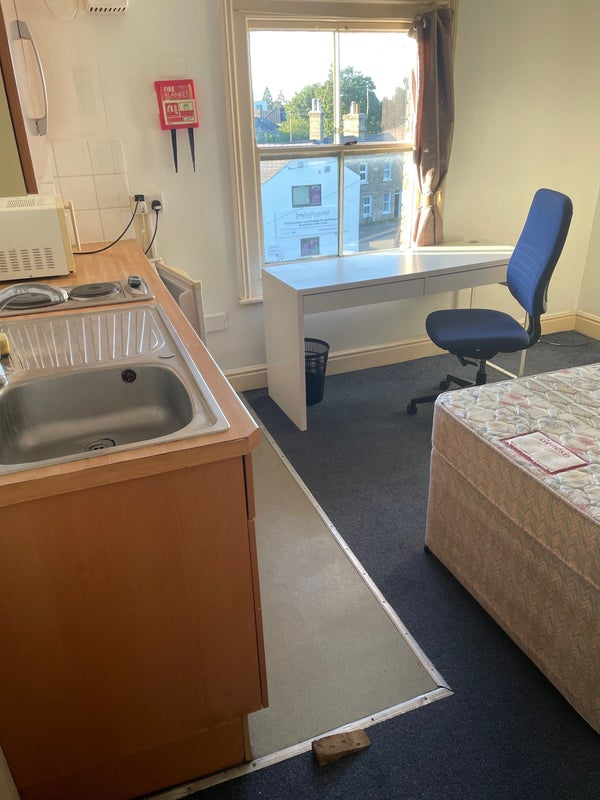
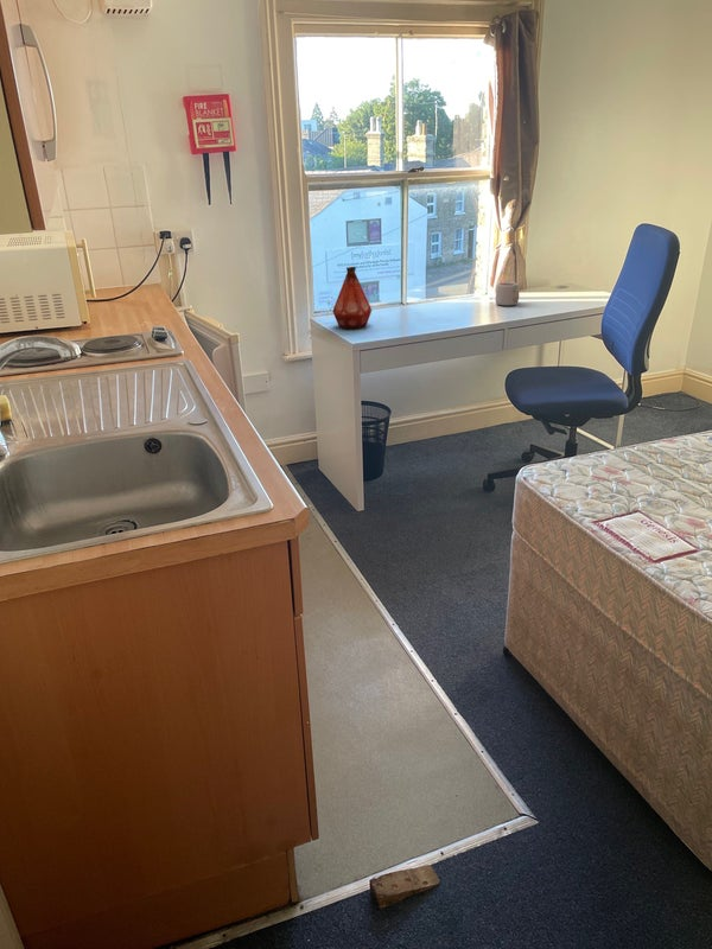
+ bottle (351, 297)
+ mug (510, 293)
